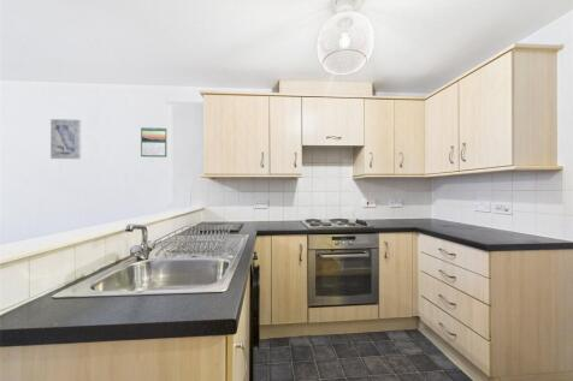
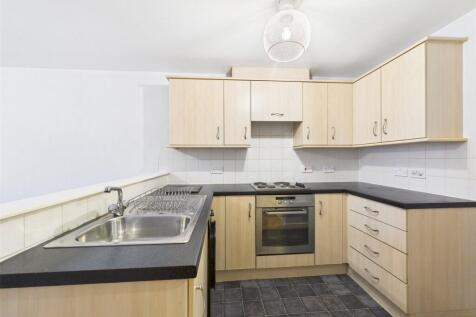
- calendar (153, 142)
- wall art (65, 138)
